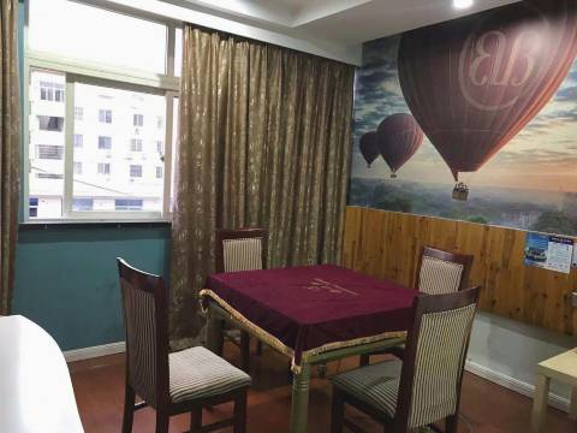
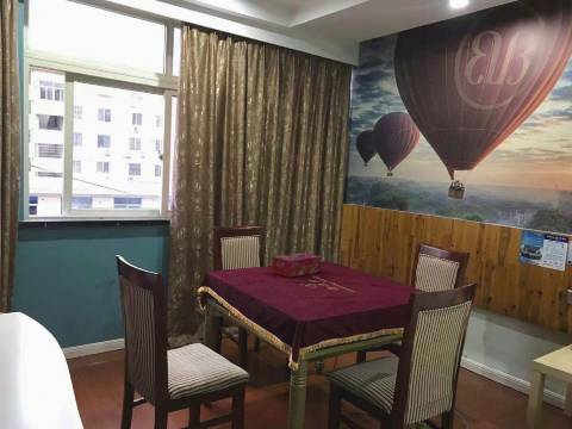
+ tissue box (296, 263)
